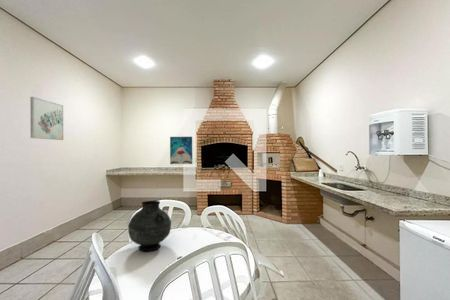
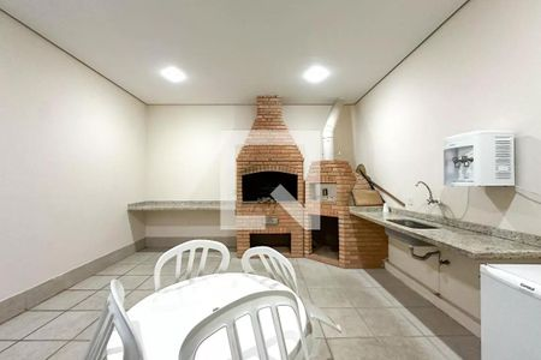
- wall art (181, 150)
- vase (150, 224)
- wall art (48, 120)
